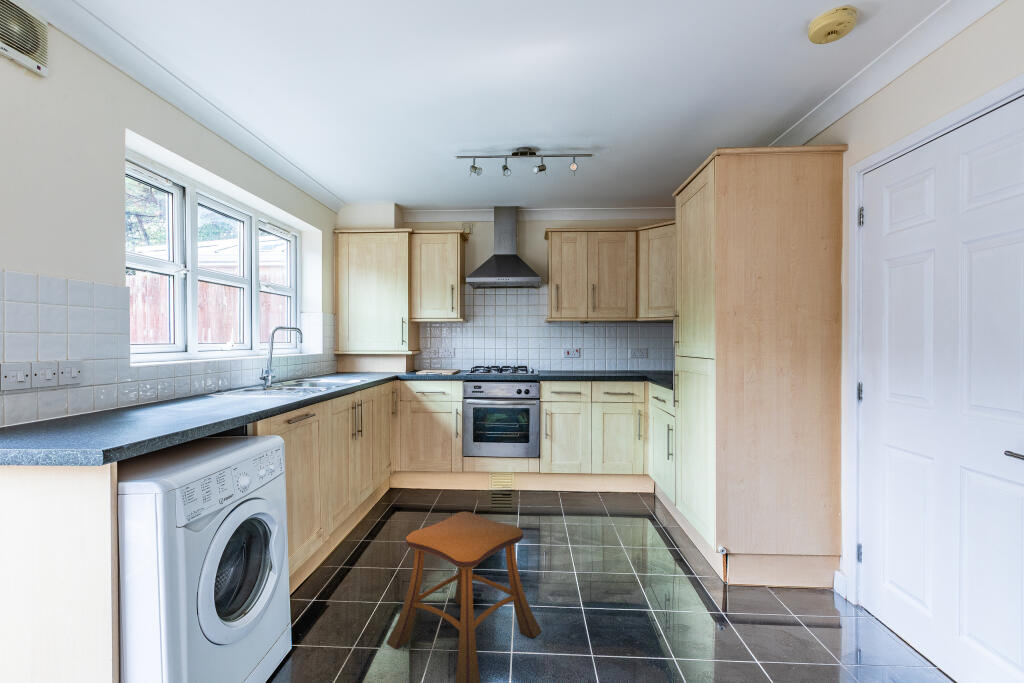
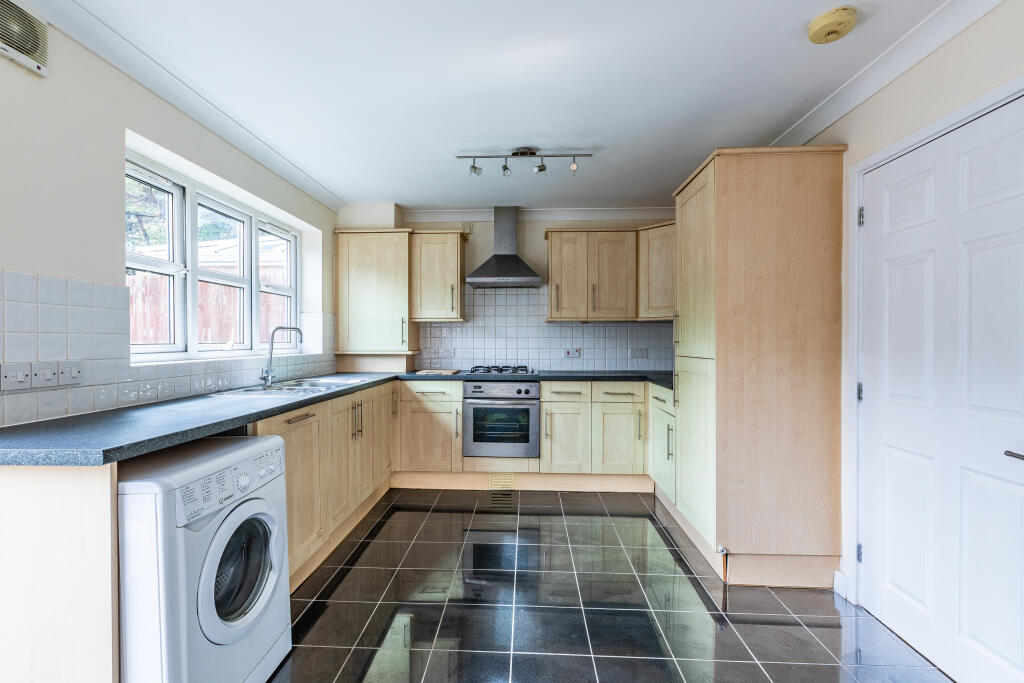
- stool (465, 583)
